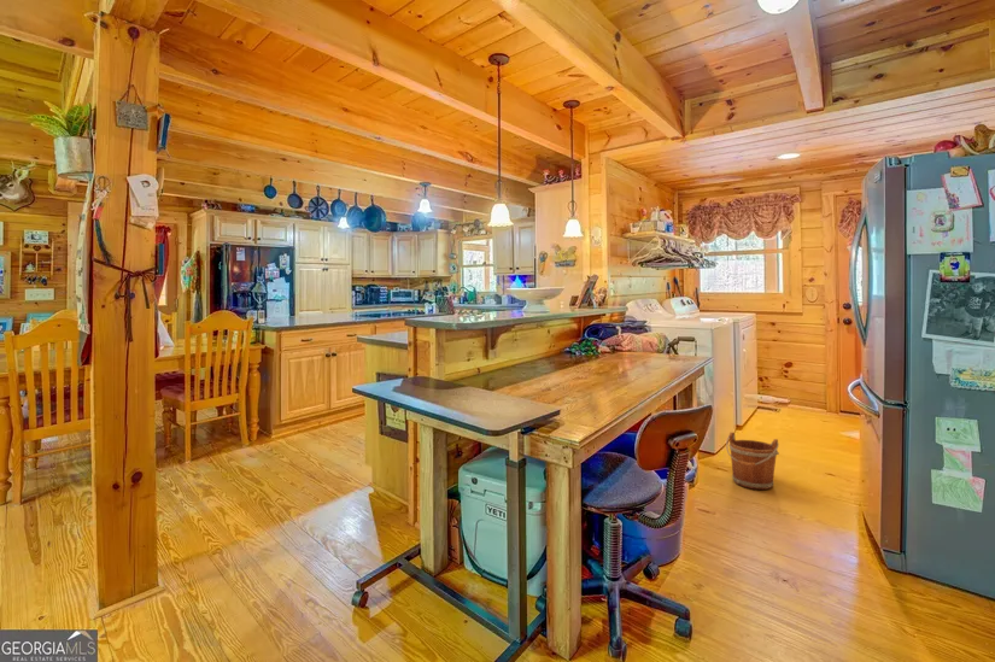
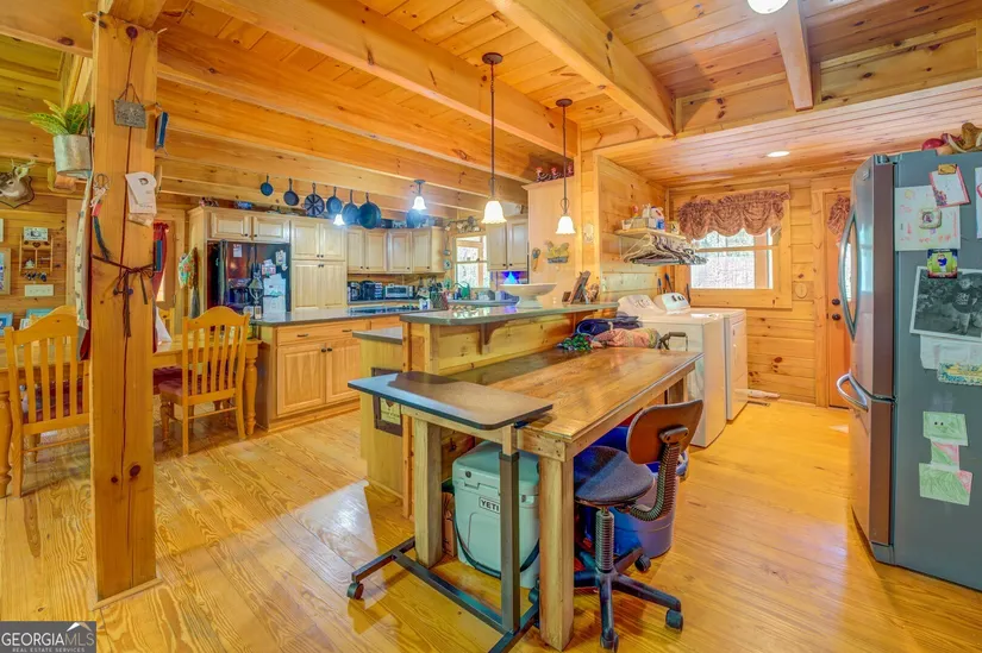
- bucket (751, 459)
